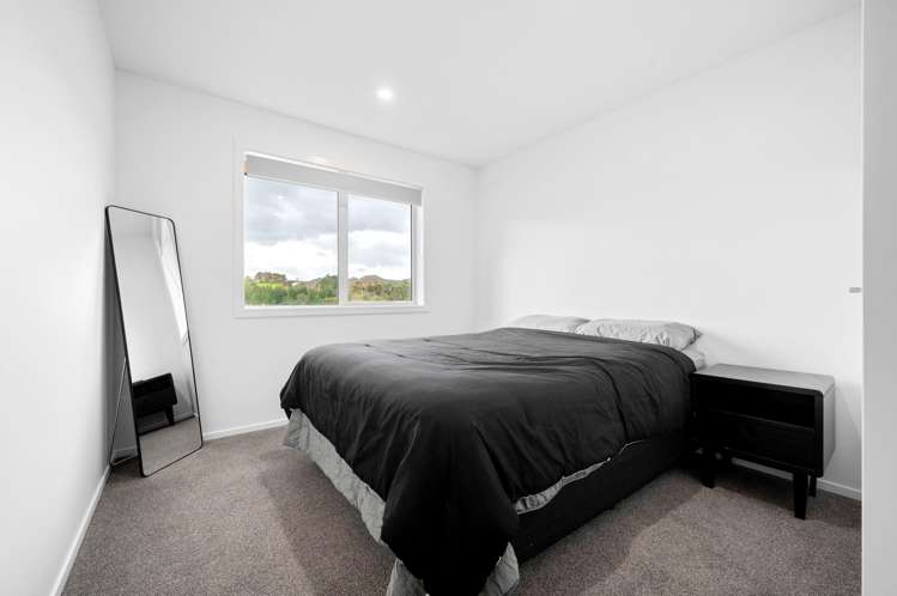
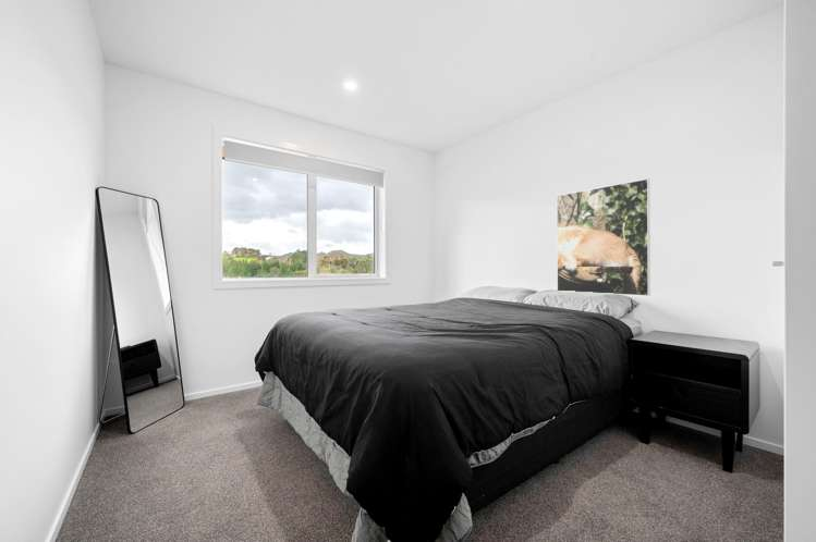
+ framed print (598, 241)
